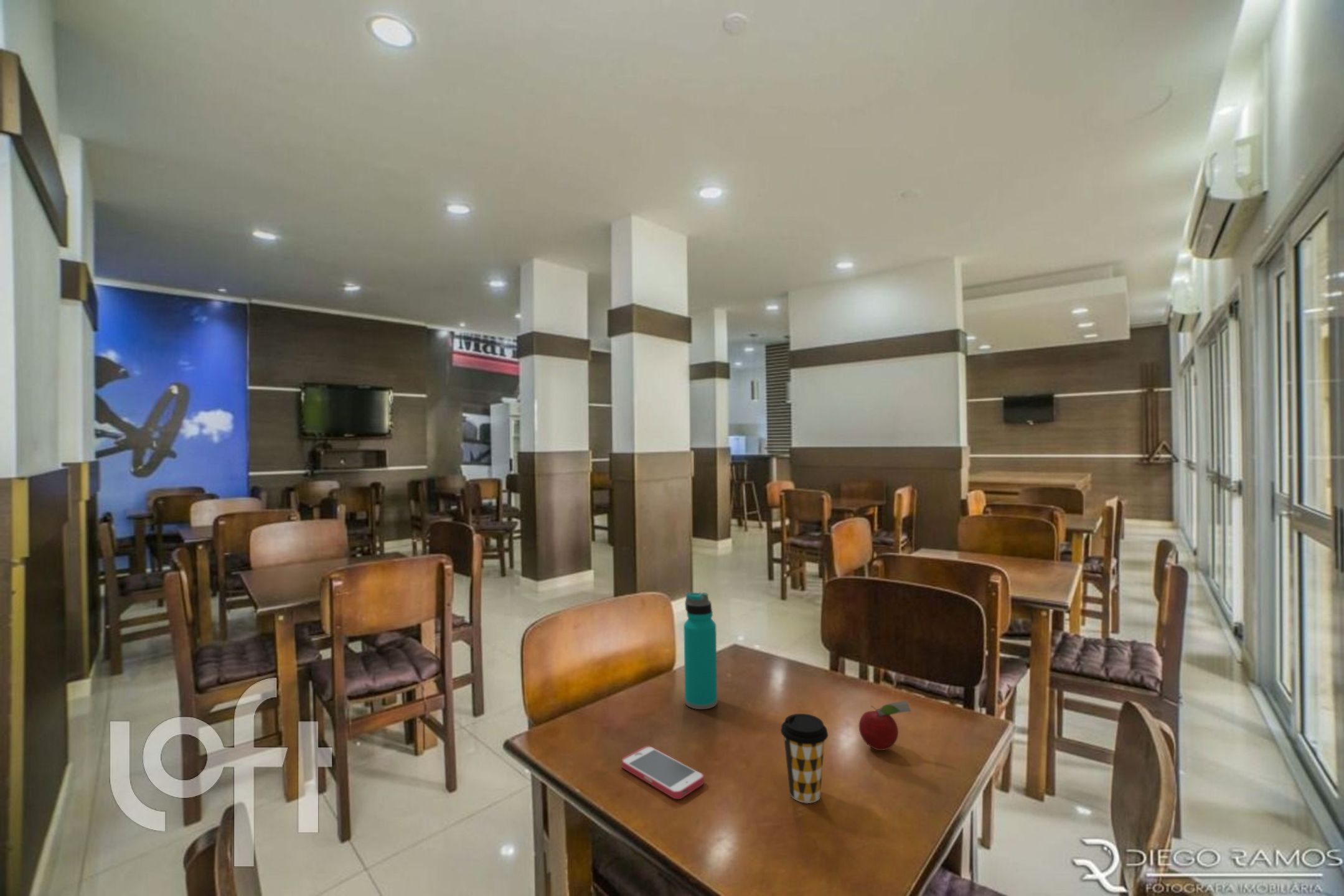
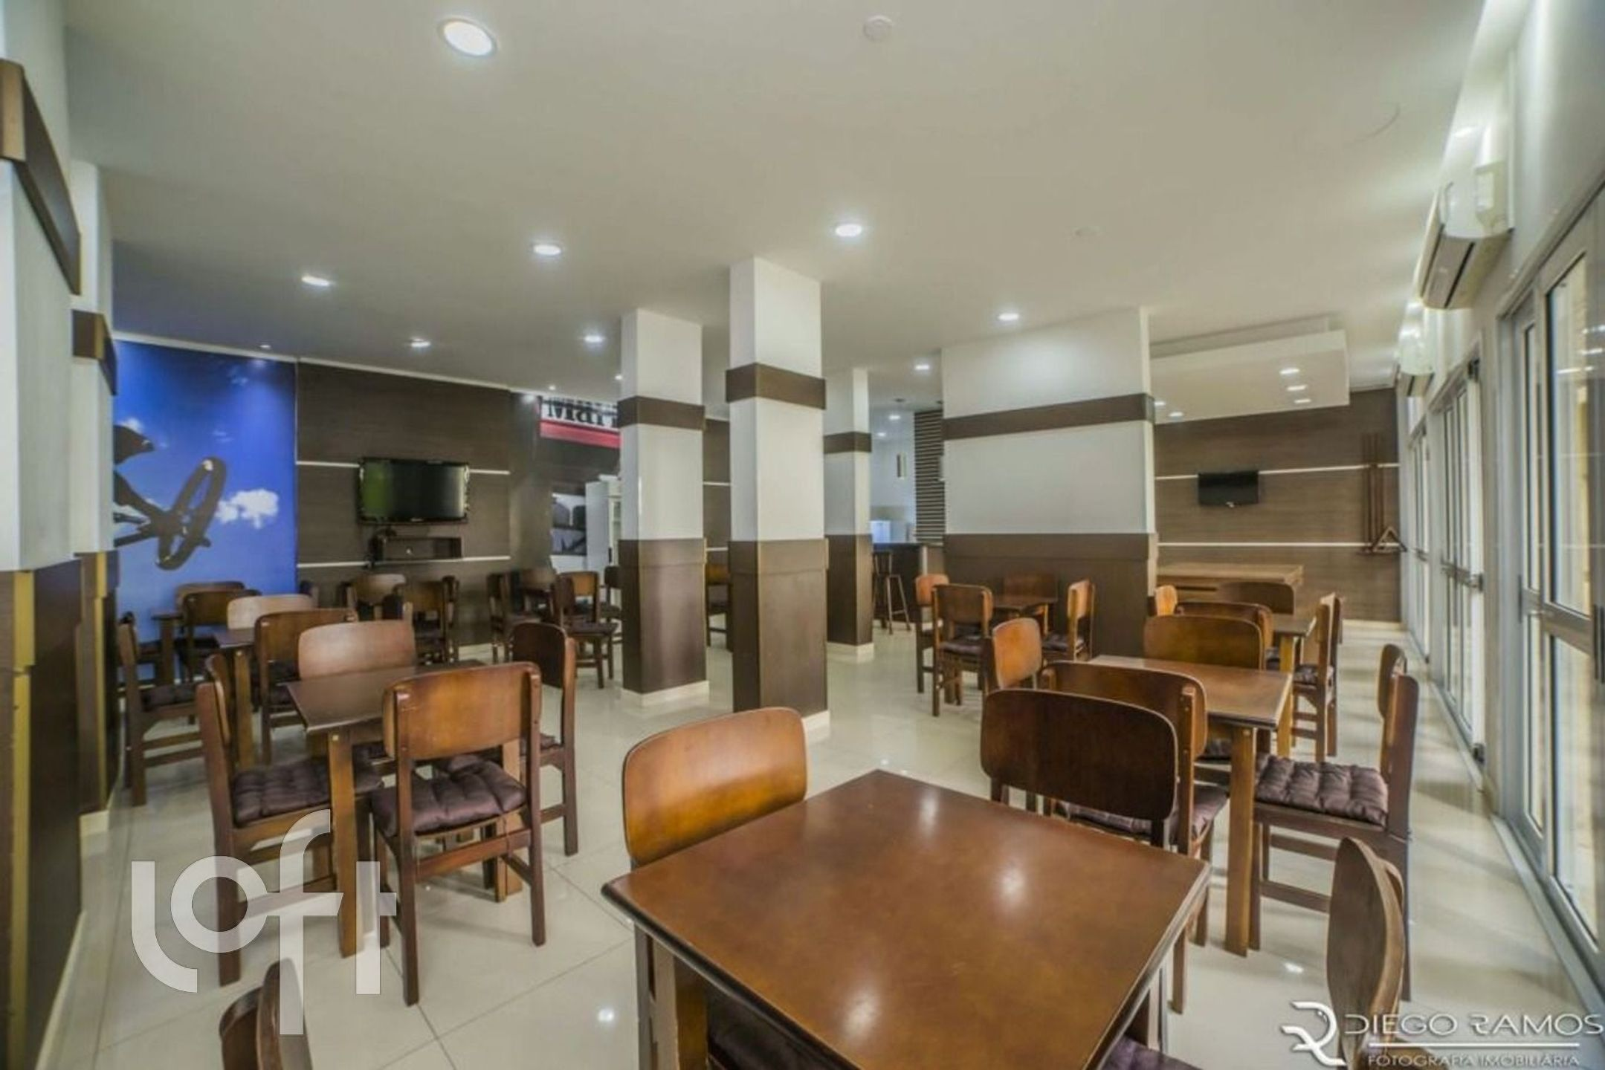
- smartphone (662, 770)
- water bottle (700, 648)
- fruit (883, 721)
- coffee cup (804, 758)
